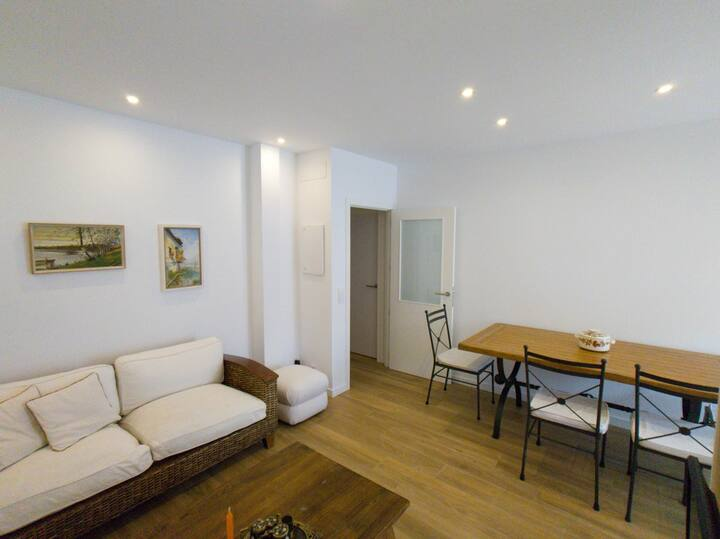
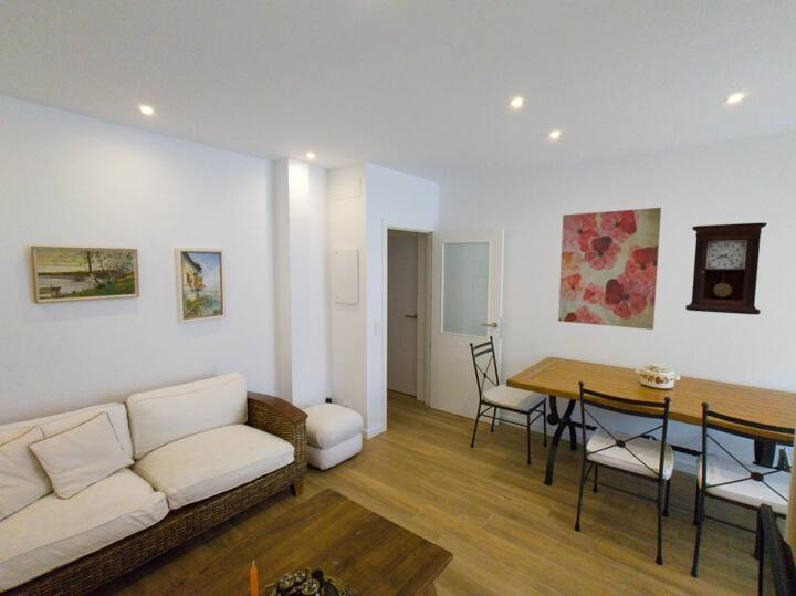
+ pendulum clock (724, 269)
+ wall art (605, 269)
